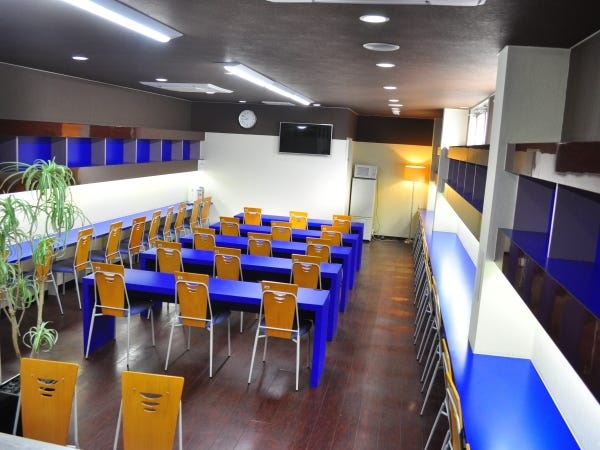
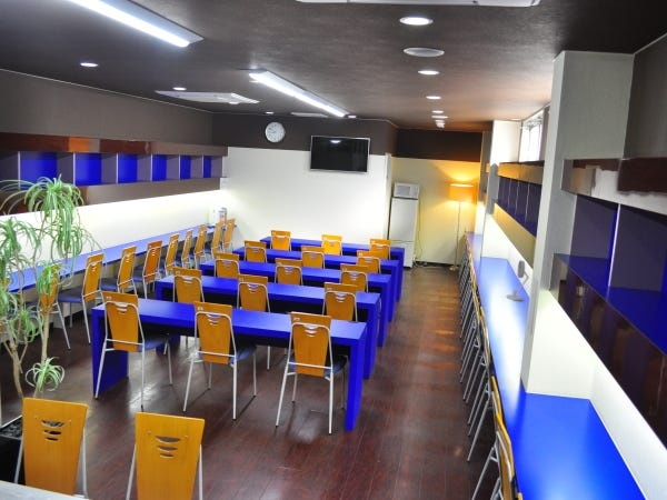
+ desk lamp (518, 277)
